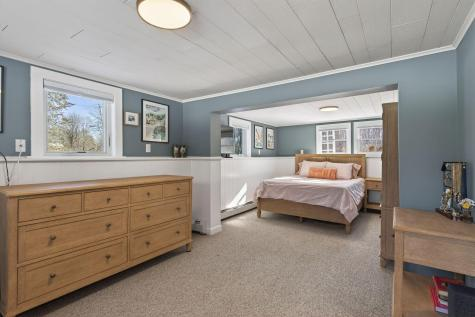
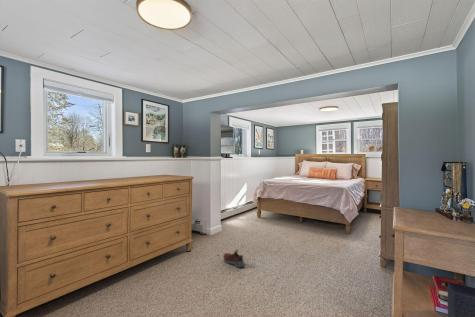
+ shoe (233, 255)
